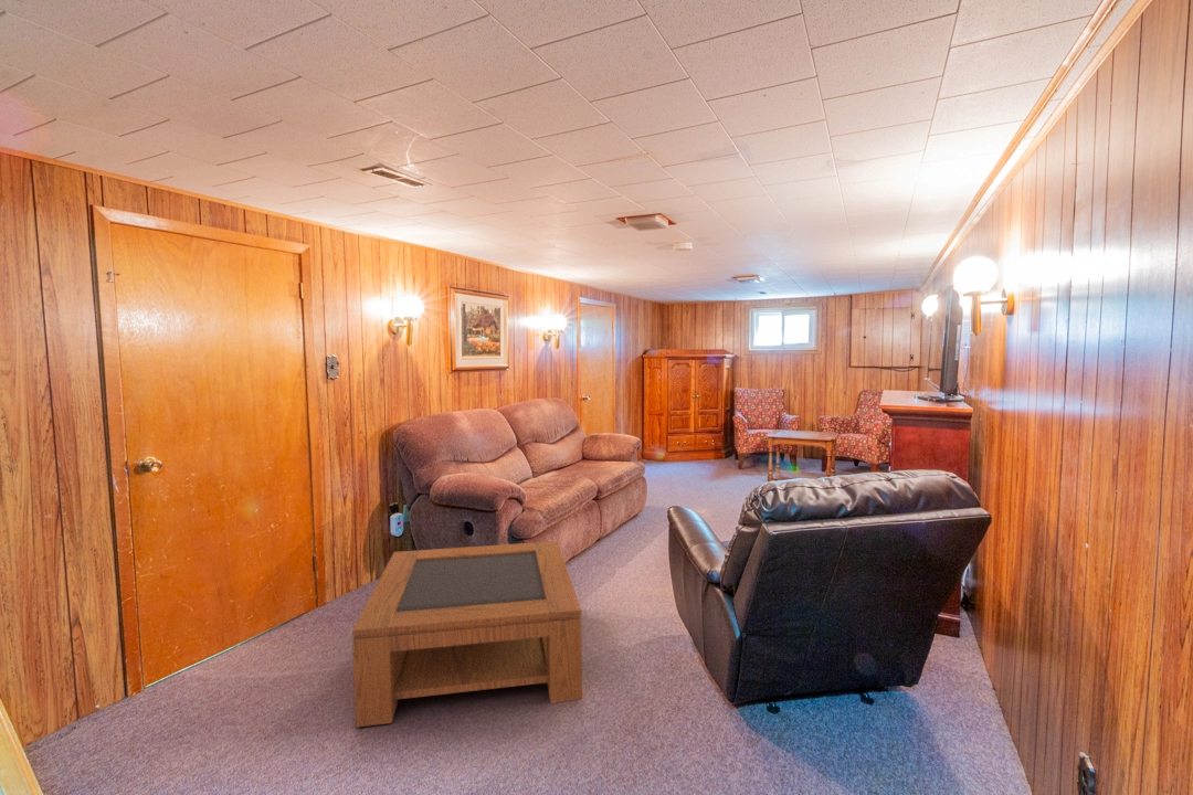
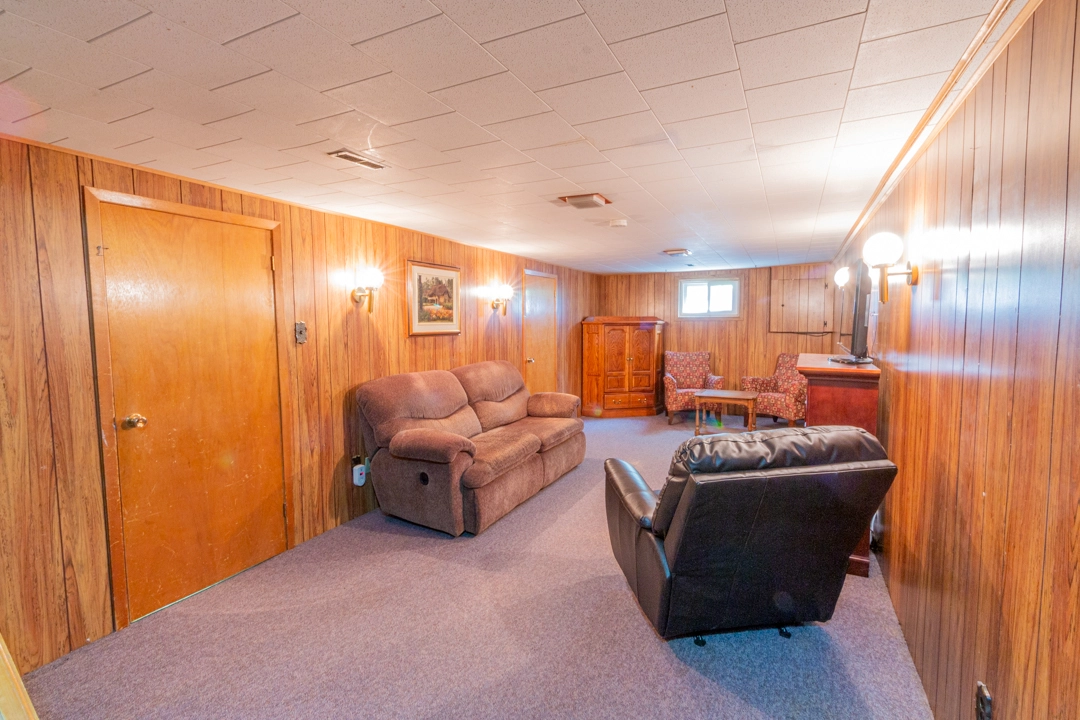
- coffee table (475, 616)
